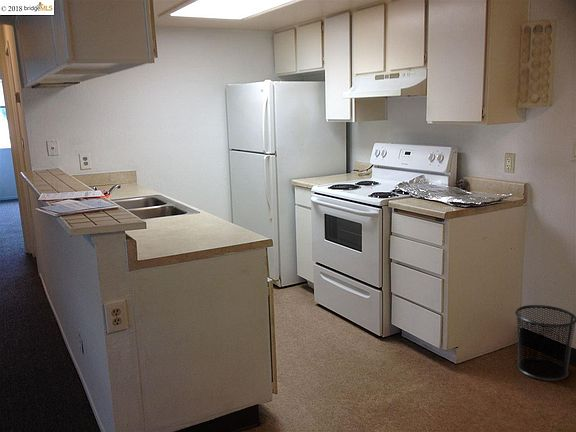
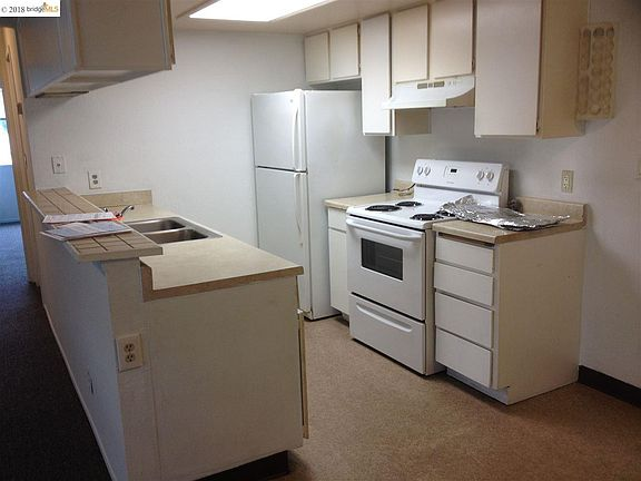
- waste bin (543, 342)
